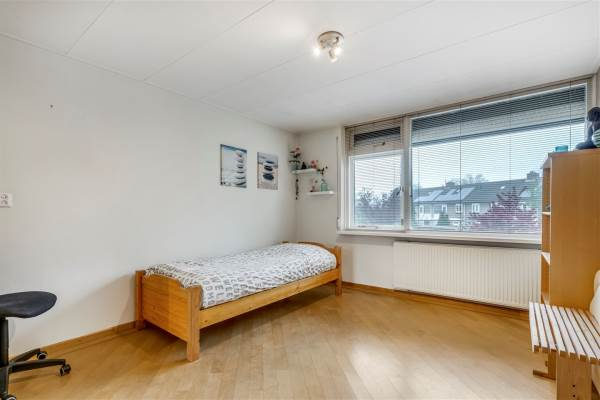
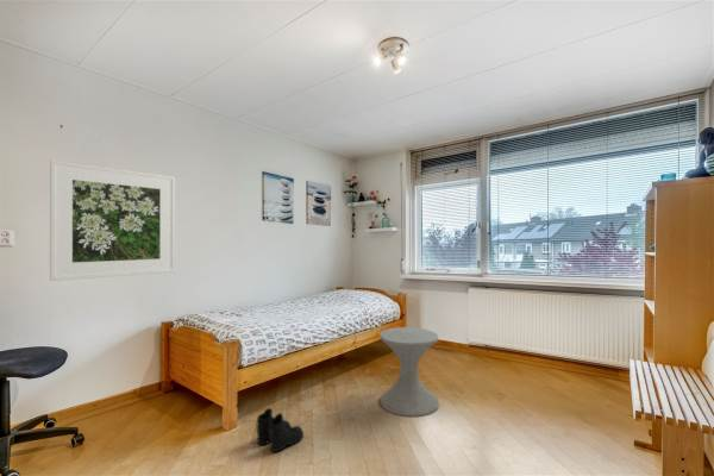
+ boots (280, 424)
+ side table (408, 368)
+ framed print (119, 223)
